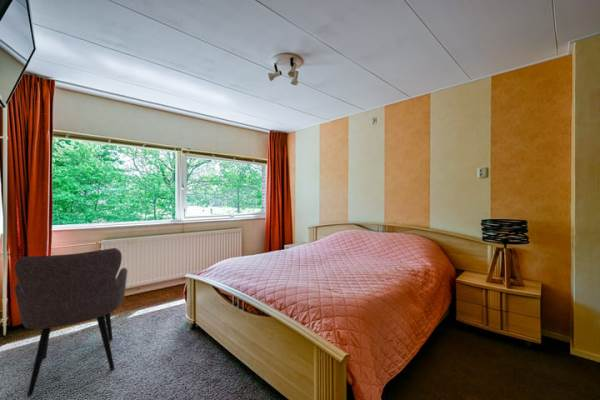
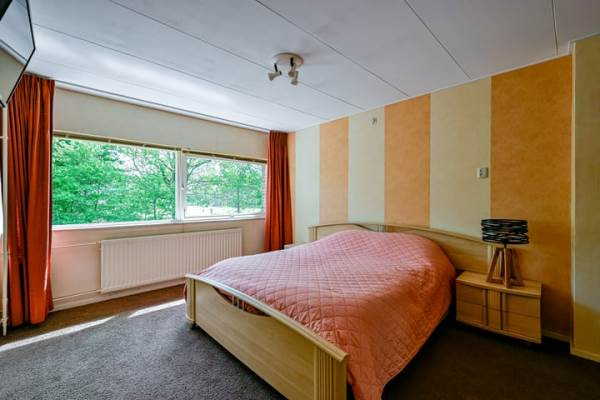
- armchair (75, 306)
